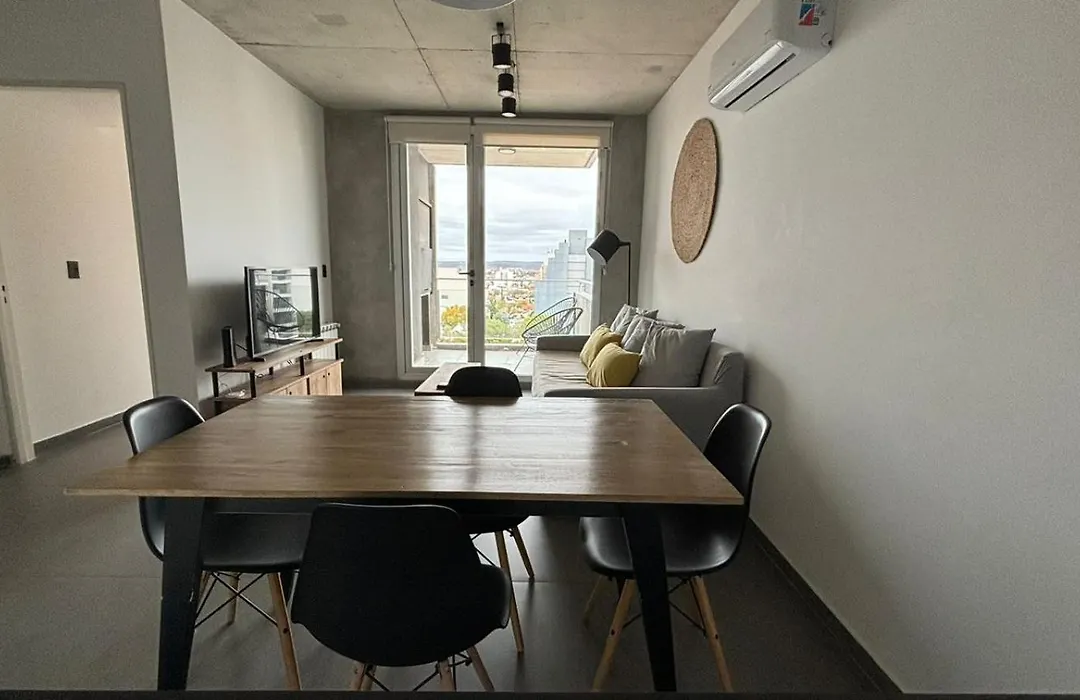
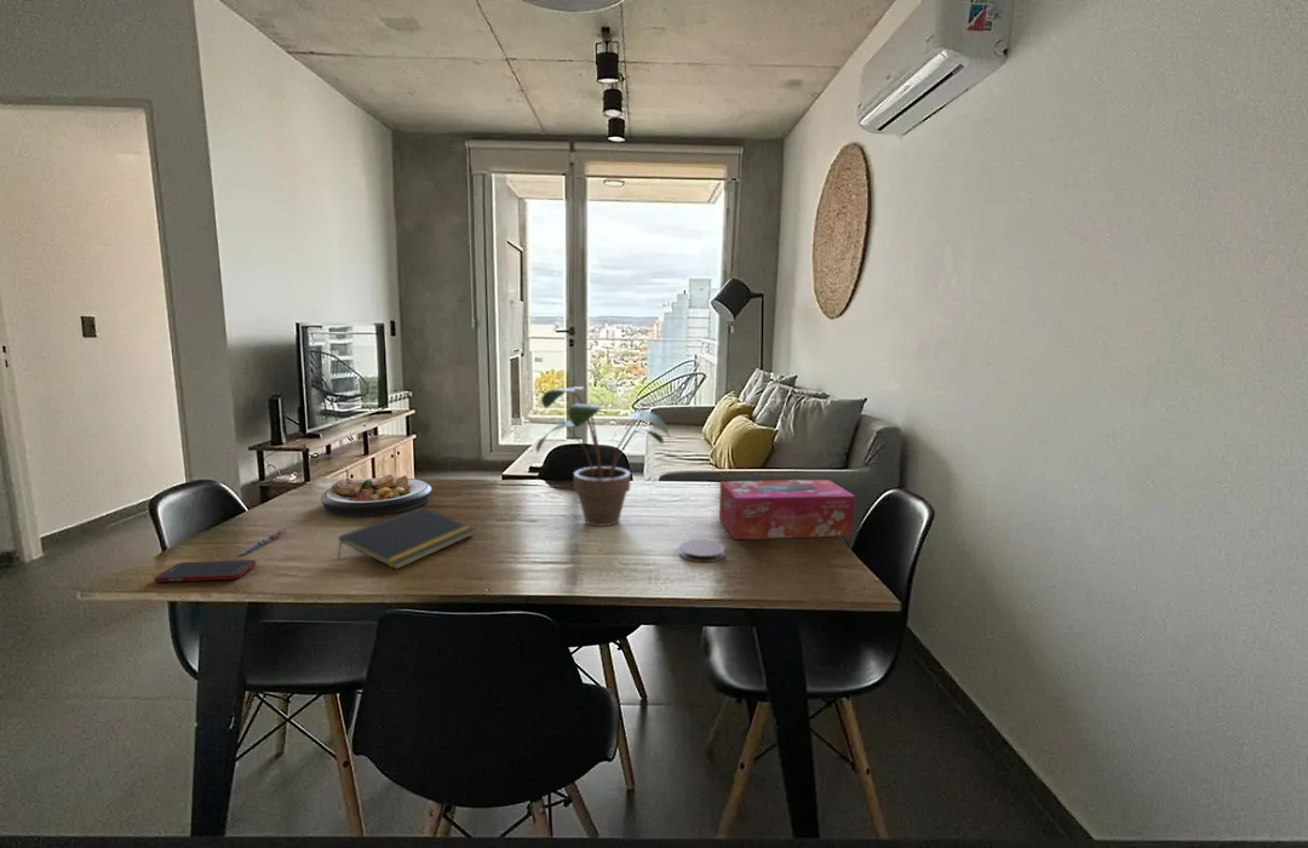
+ plate (377, 491)
+ cell phone (207, 571)
+ notepad (411, 534)
+ potted plant (600, 457)
+ coaster (701, 550)
+ tissue box (784, 508)
+ pen (264, 540)
